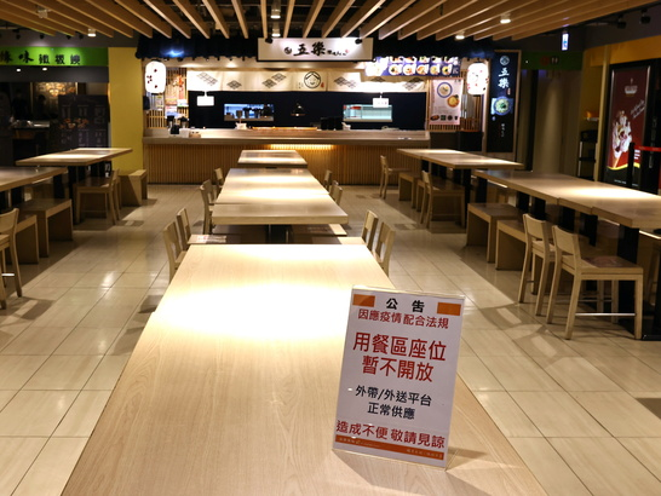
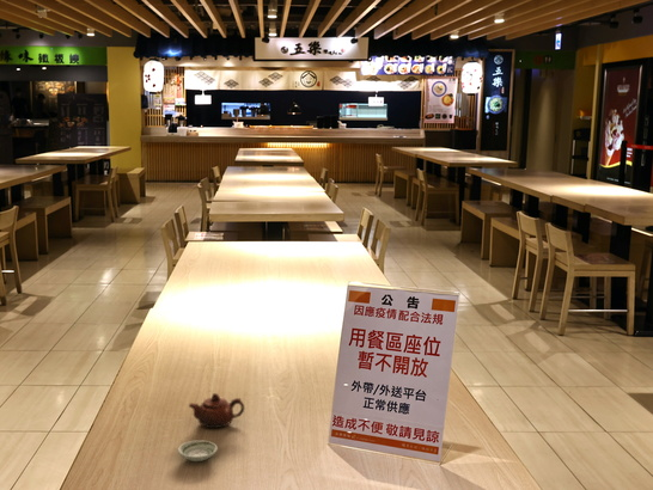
+ saucer (197, 452)
+ teapot (216, 408)
